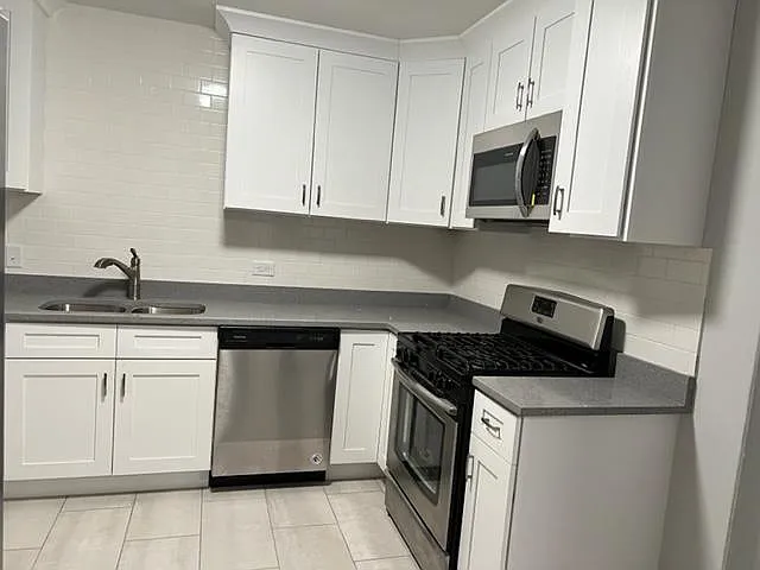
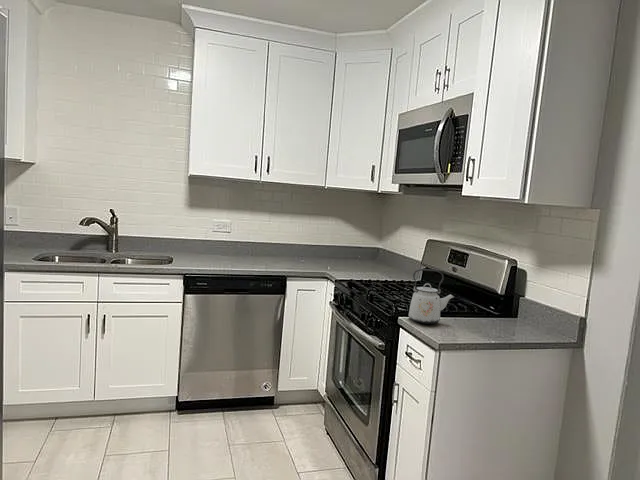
+ kettle (432, 296)
